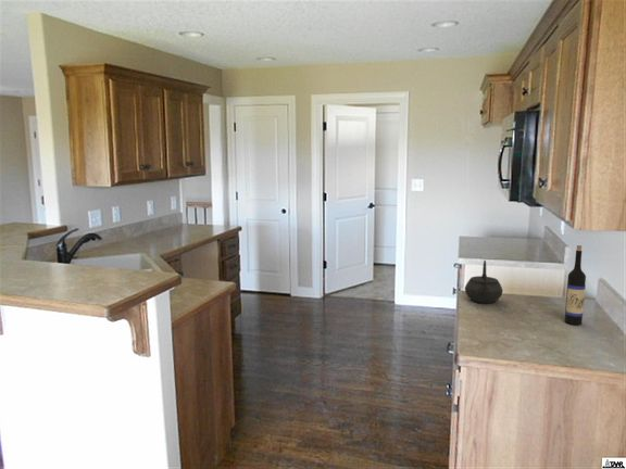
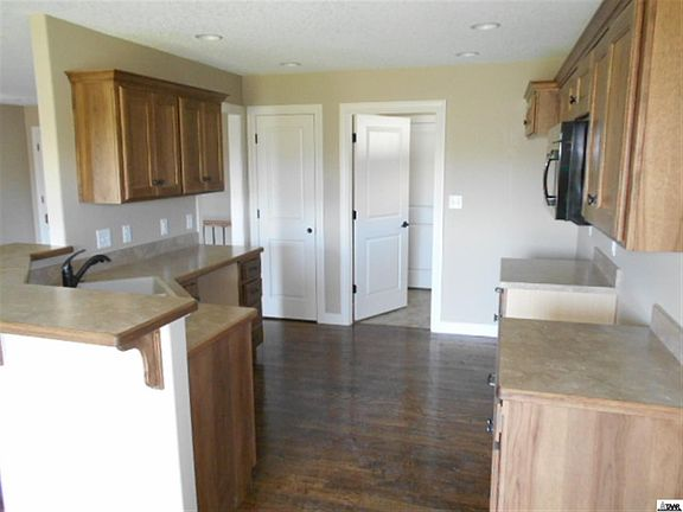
- wine bottle (576, 284)
- kettle (484, 281)
